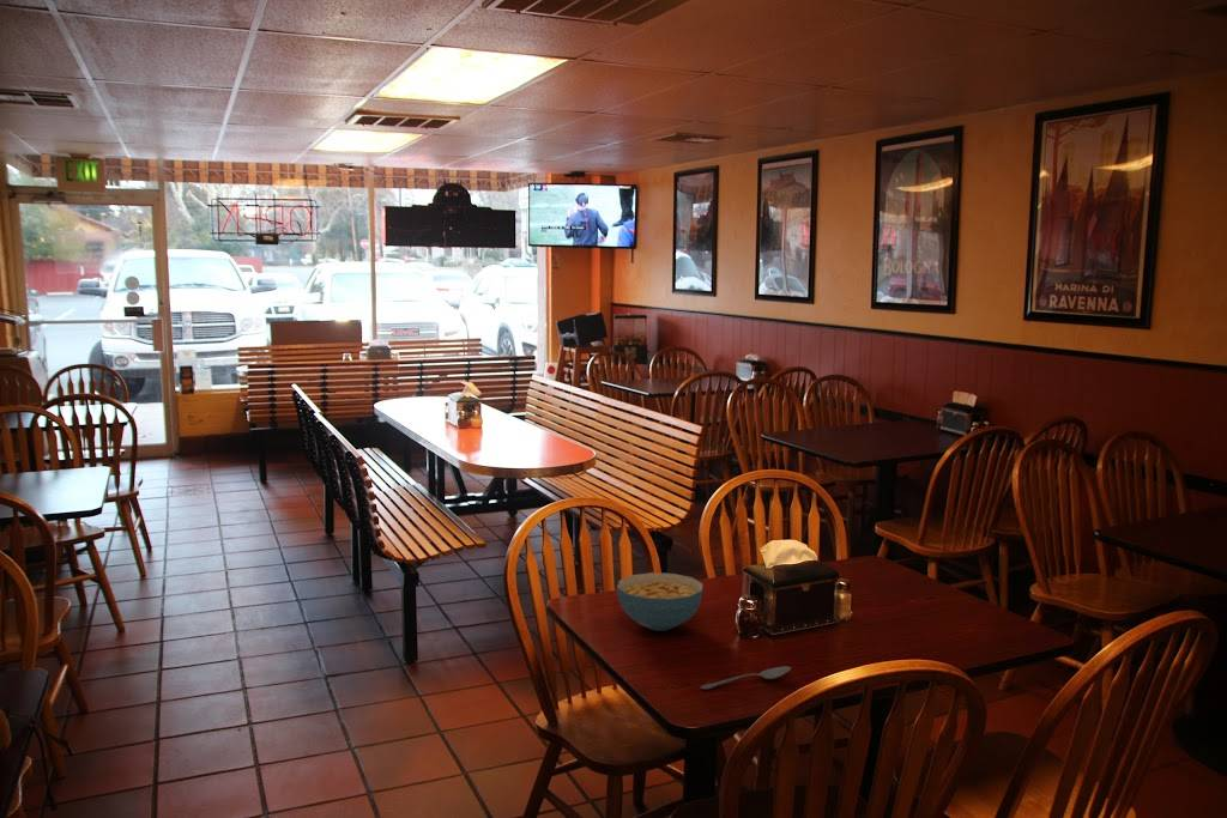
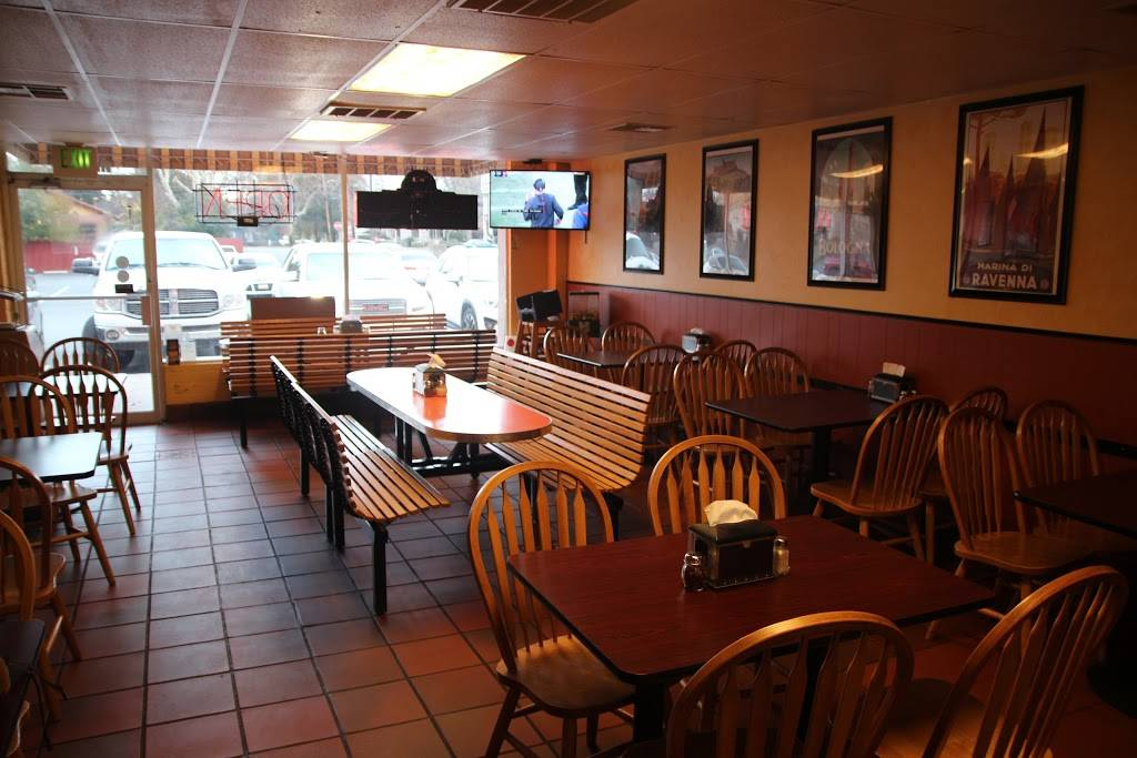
- cereal bowl (659, 605)
- spoon (745, 675)
